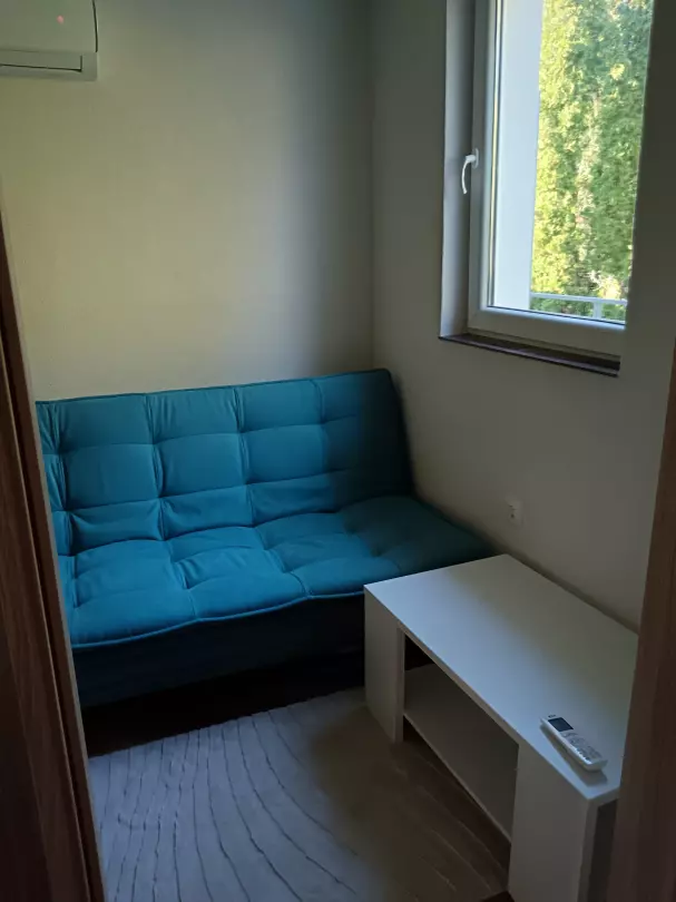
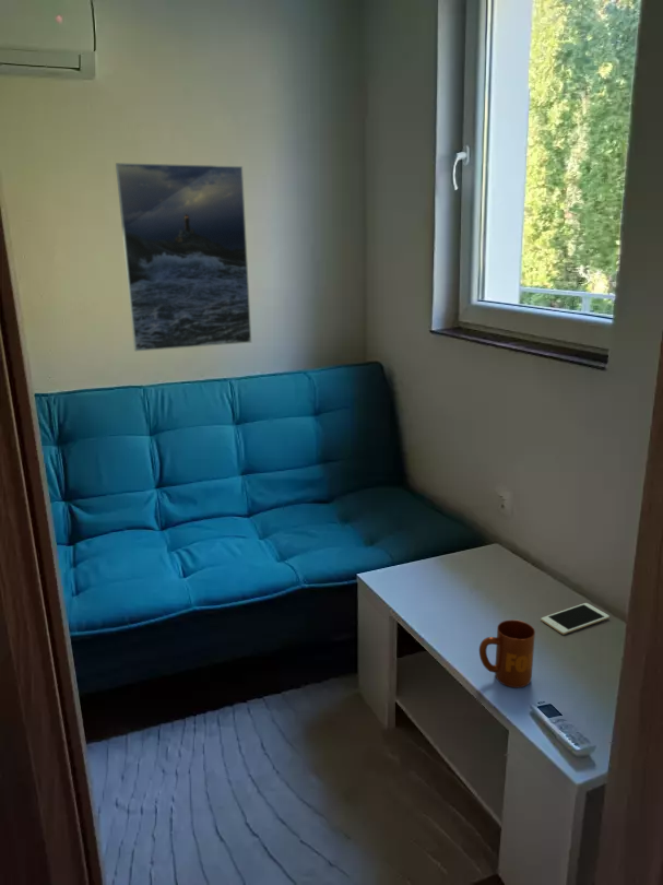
+ cell phone (575, 617)
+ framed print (188, 259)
+ mug (505, 654)
